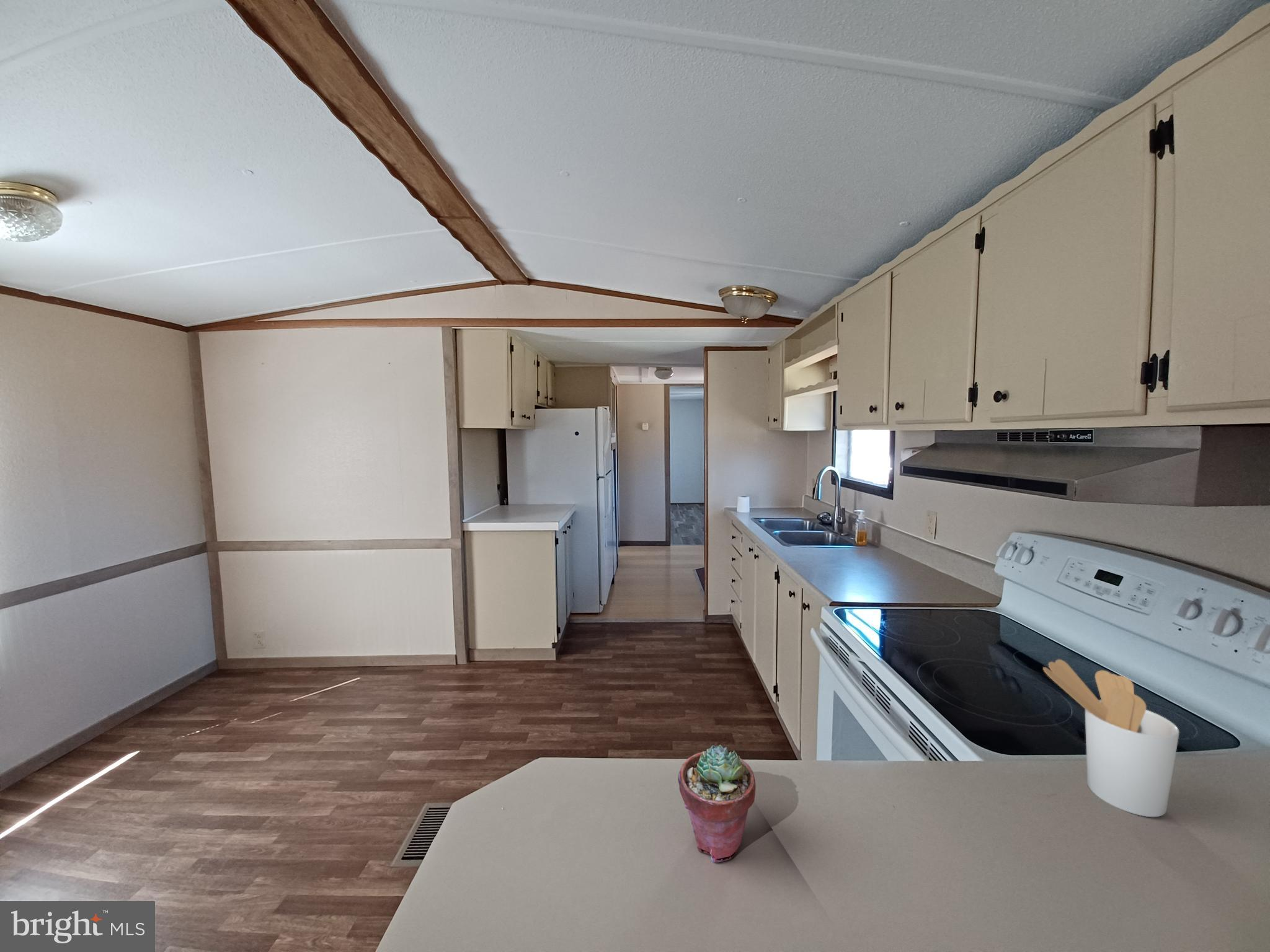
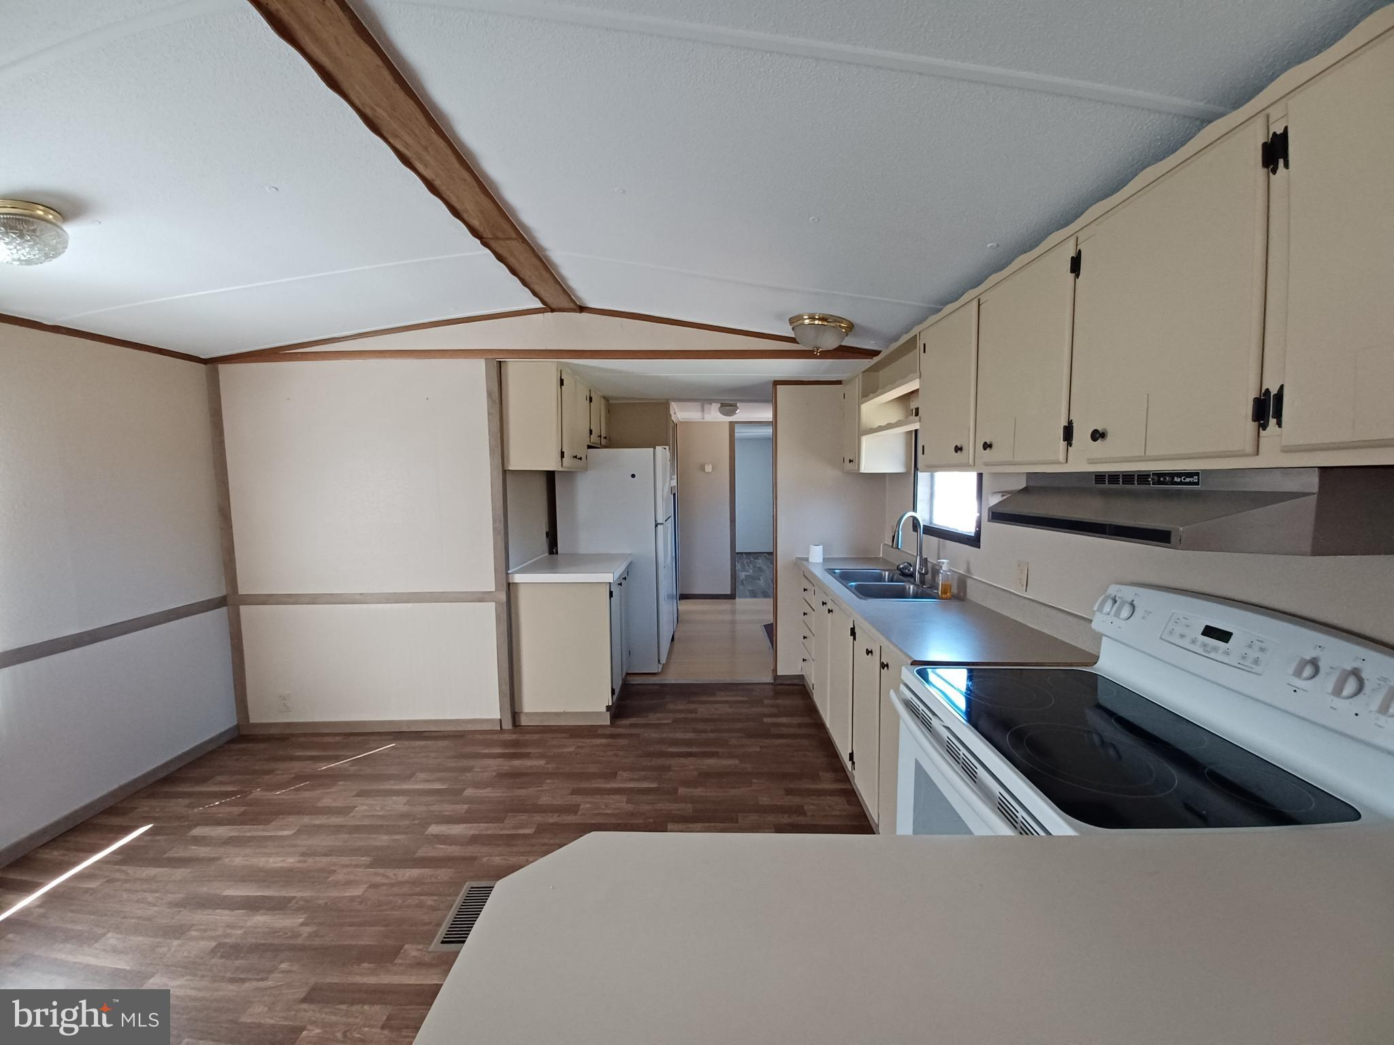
- potted succulent (717, 793)
- utensil holder (1104, 730)
